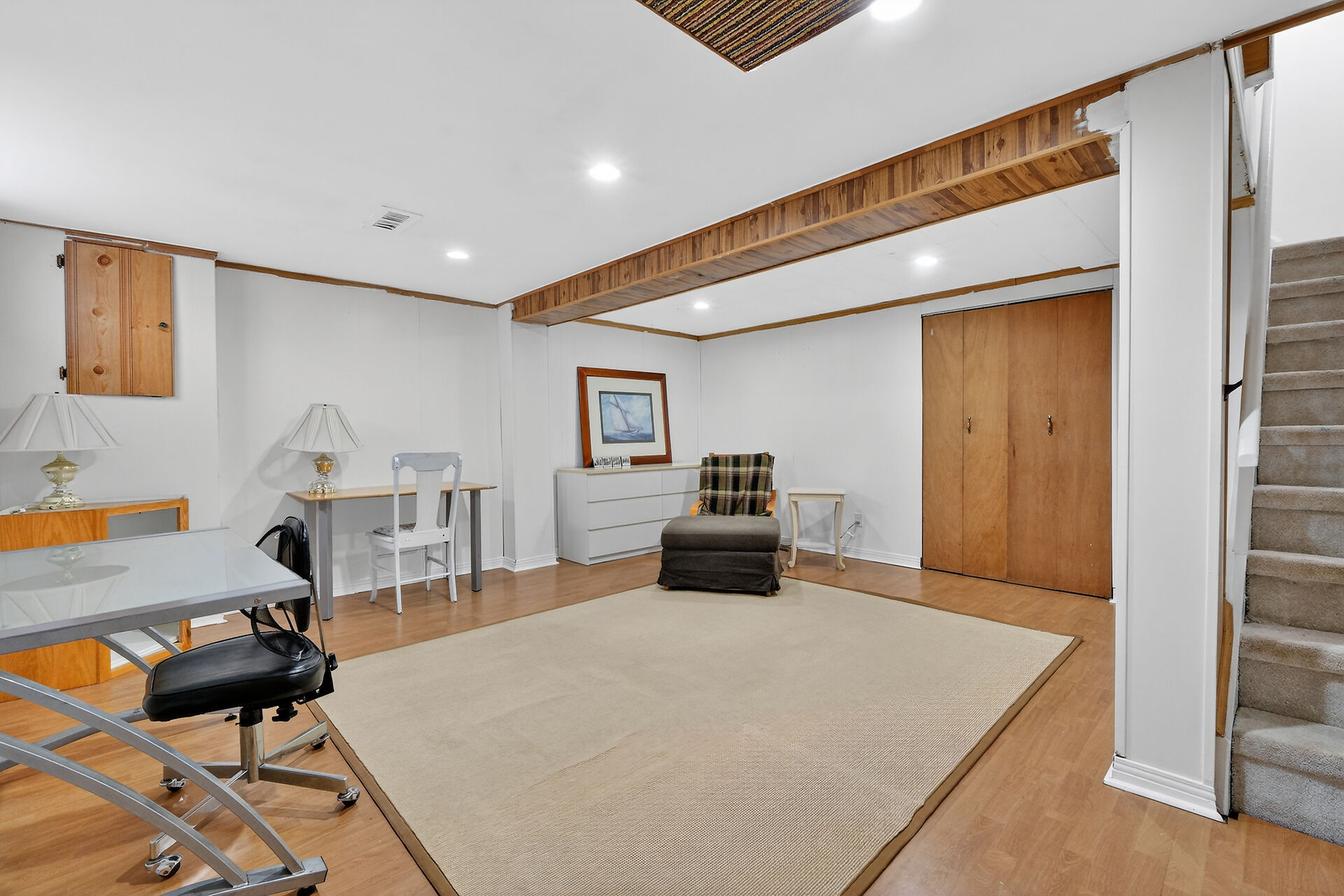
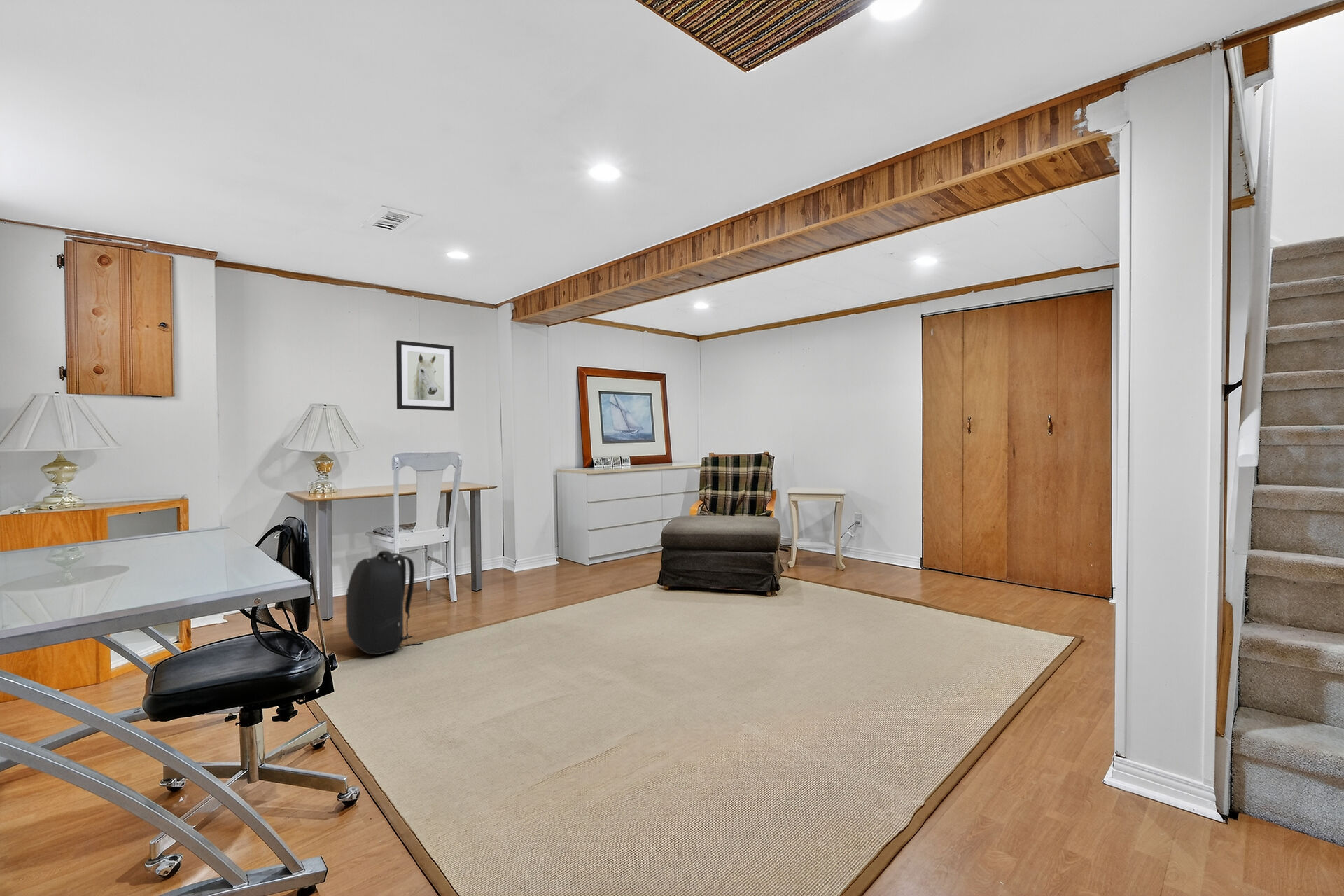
+ backpack (384, 599)
+ wall art (426, 377)
